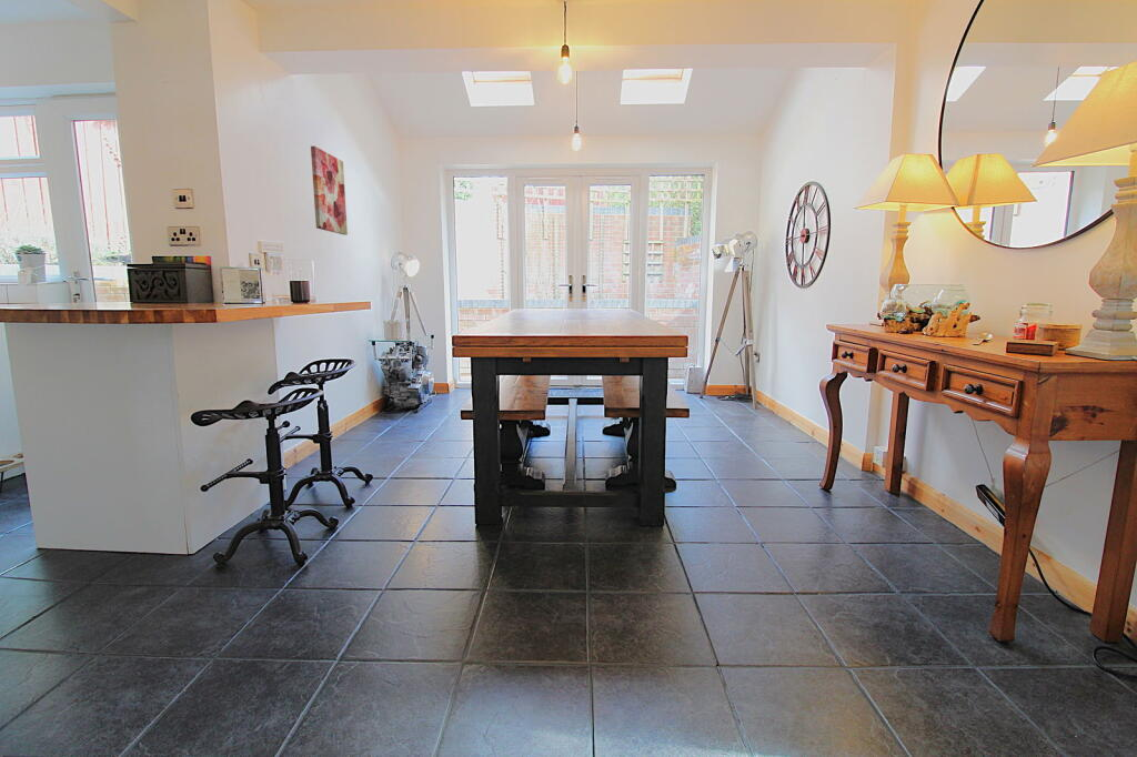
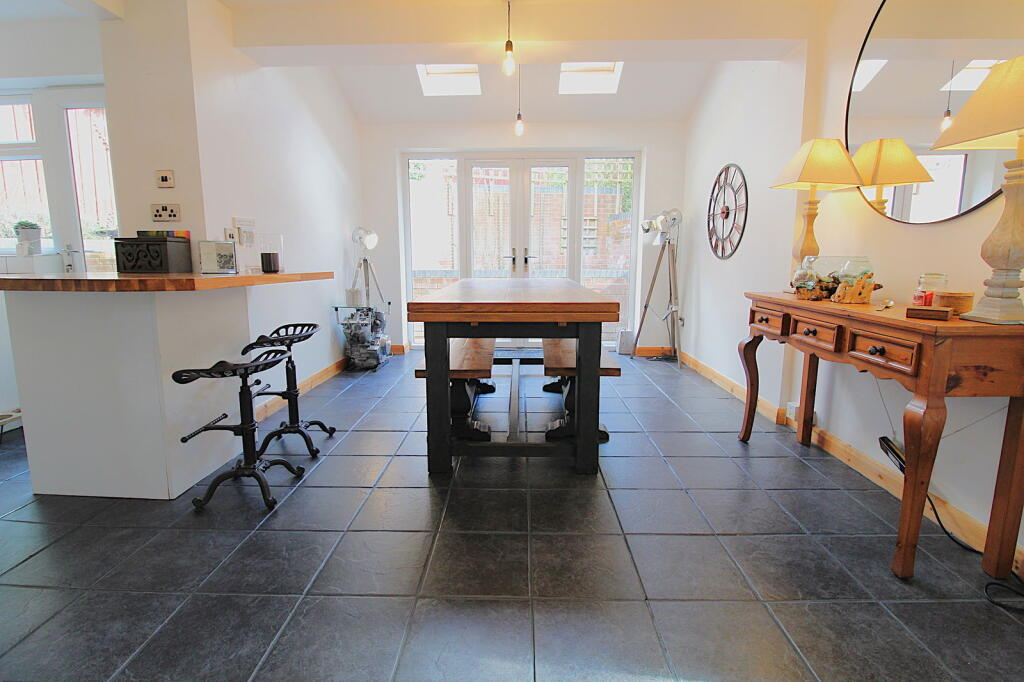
- wall art (330, 193)
